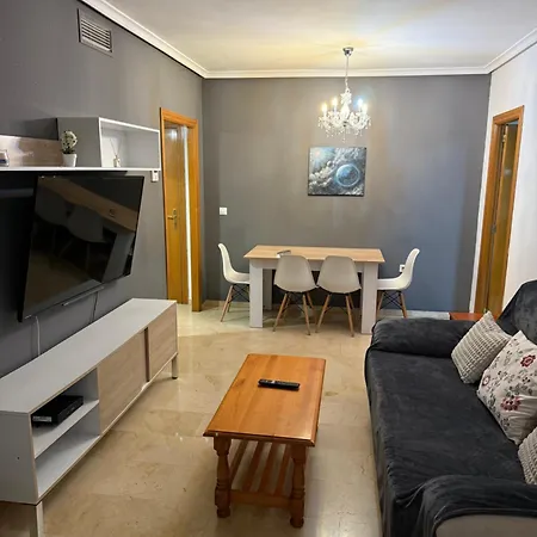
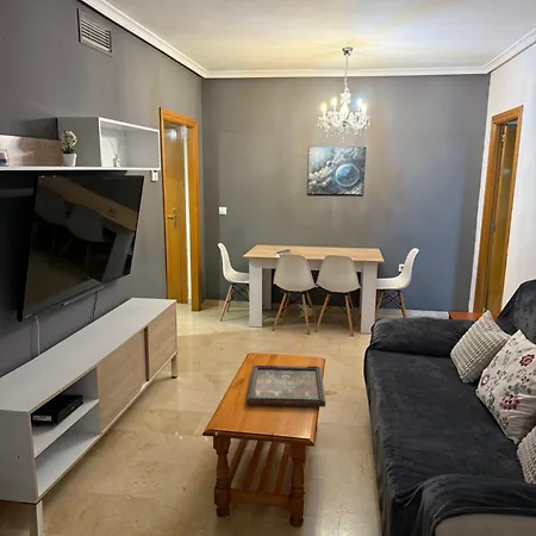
+ decorative tray (286, 384)
